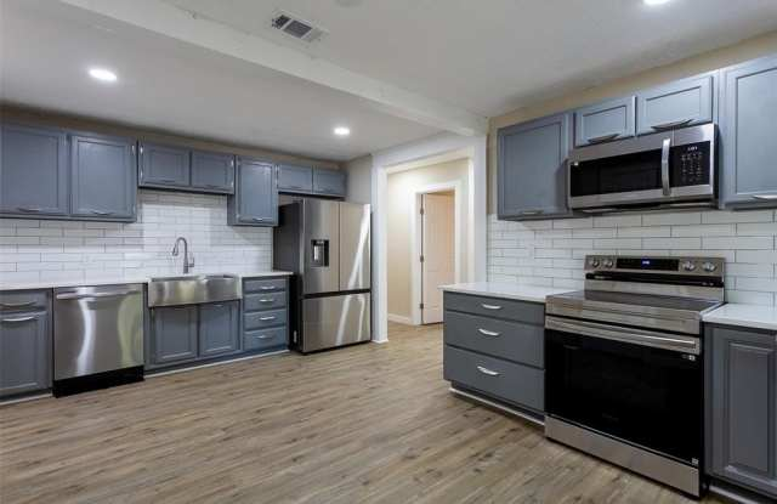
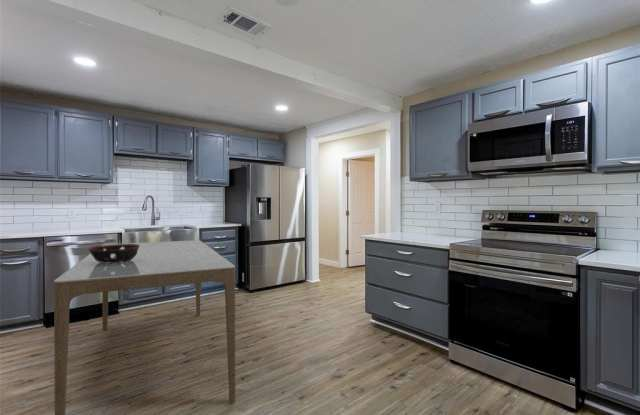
+ decorative bowl (114, 253)
+ dining table (149, 287)
